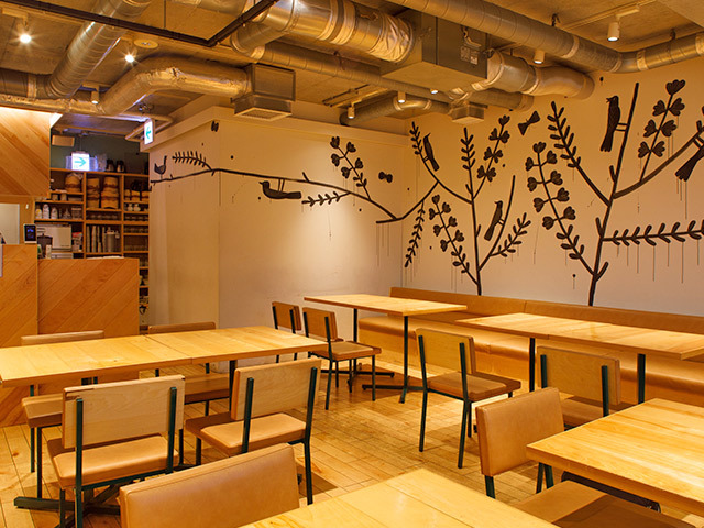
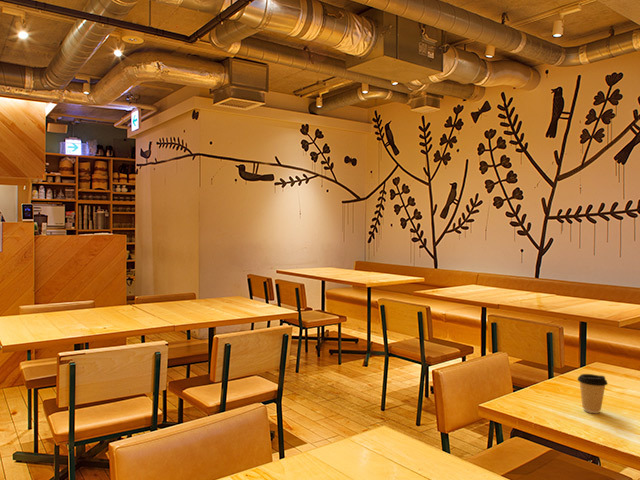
+ coffee cup (592, 393)
